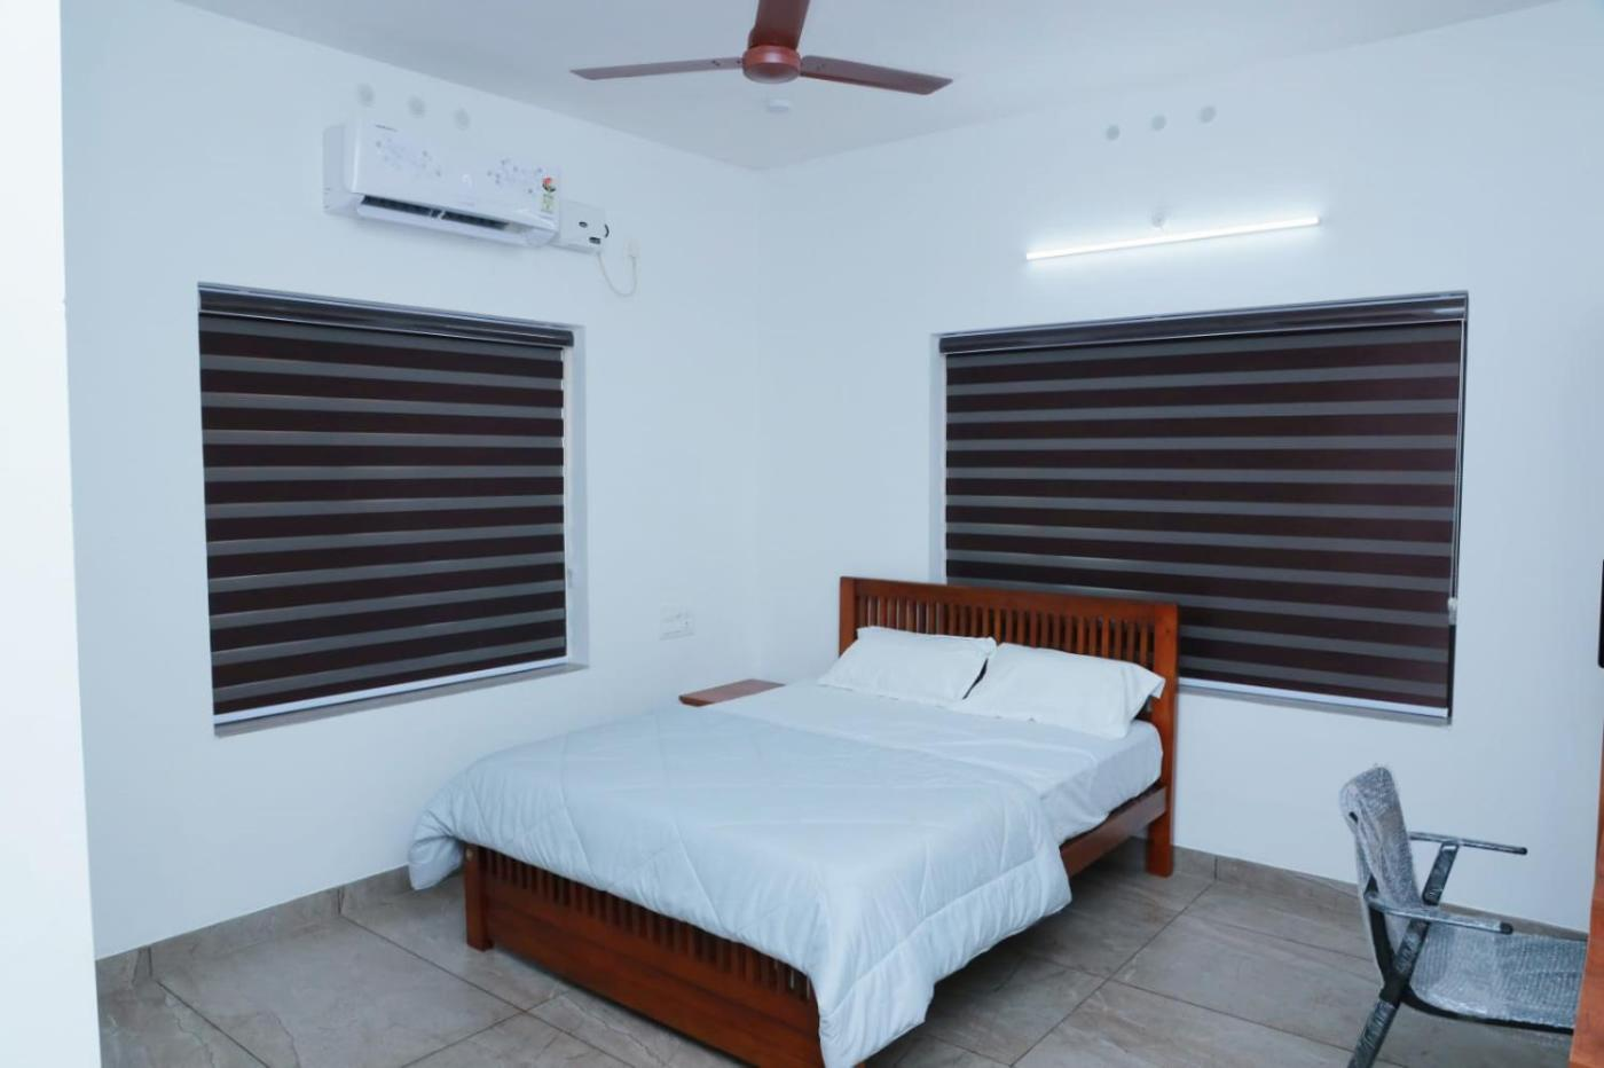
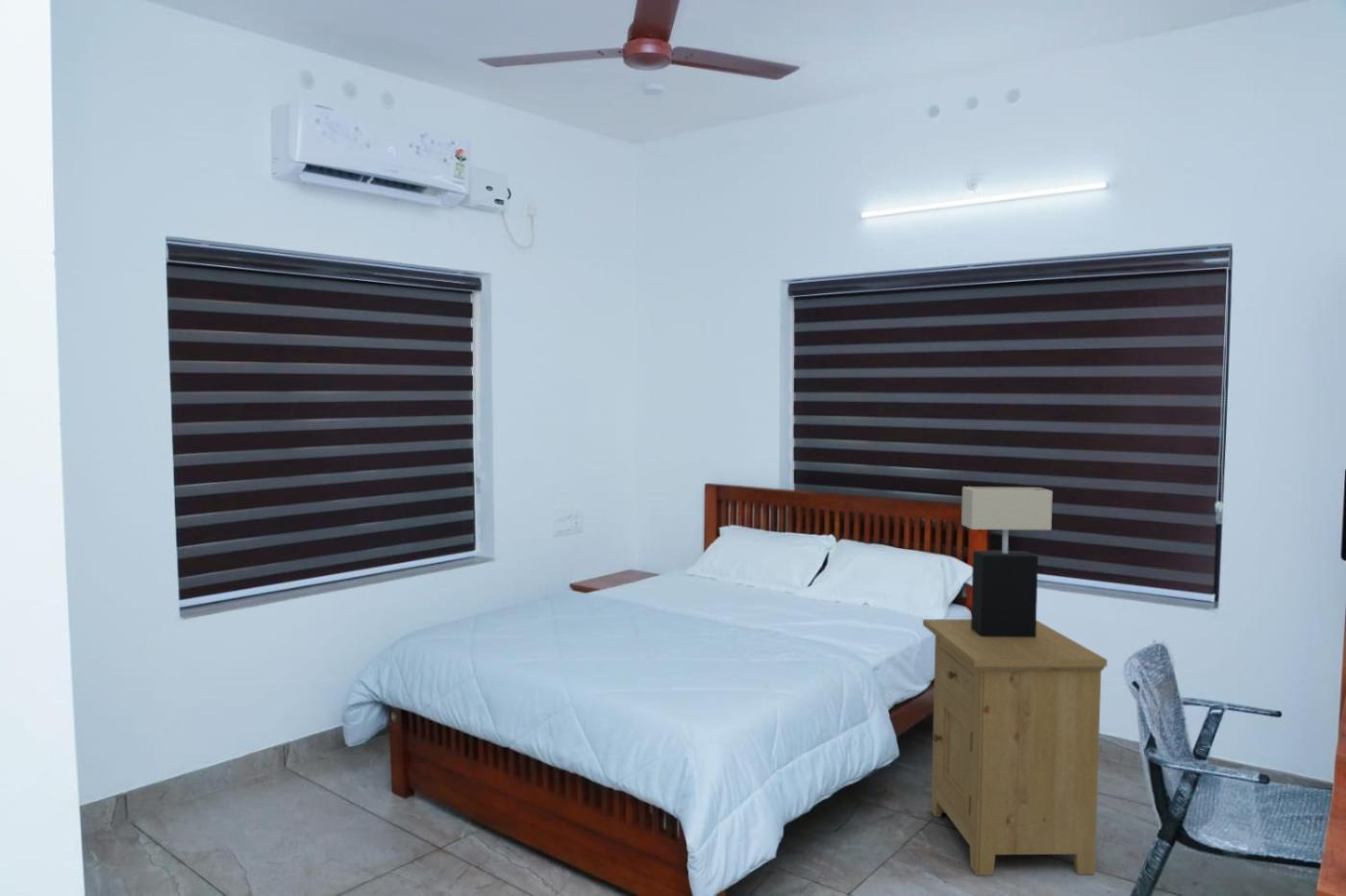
+ table lamp (1005, 560)
+ nightstand (1005, 739)
